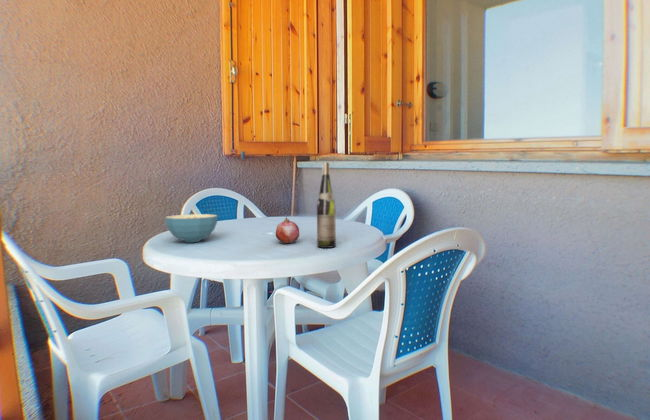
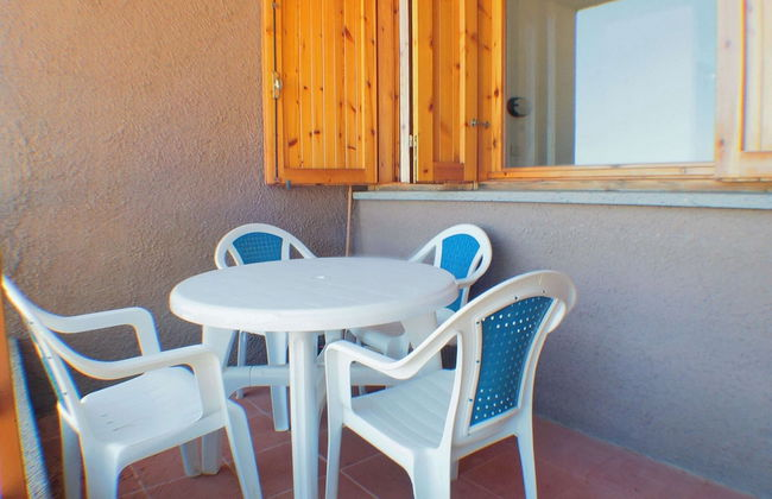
- cereal bowl (192, 228)
- fruit (287, 229)
- wine bottle (326, 204)
